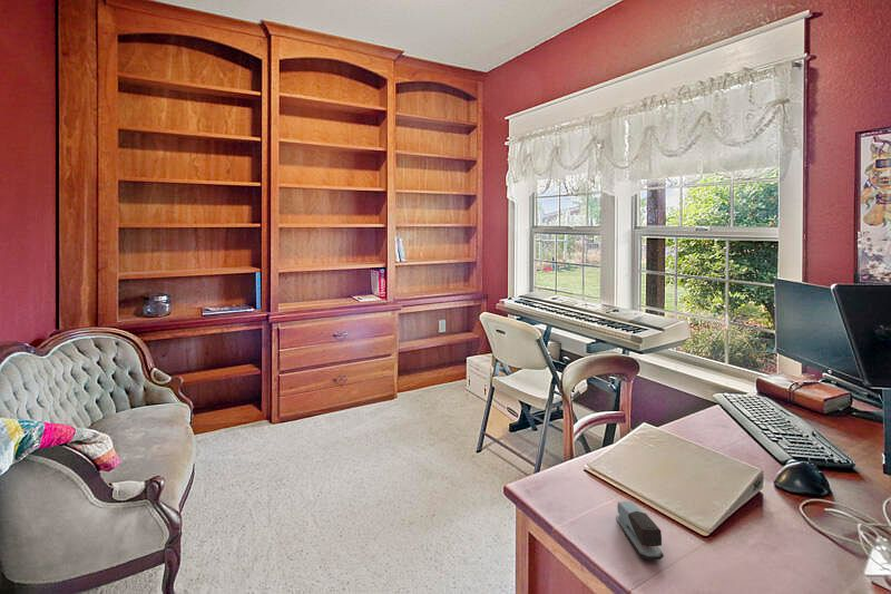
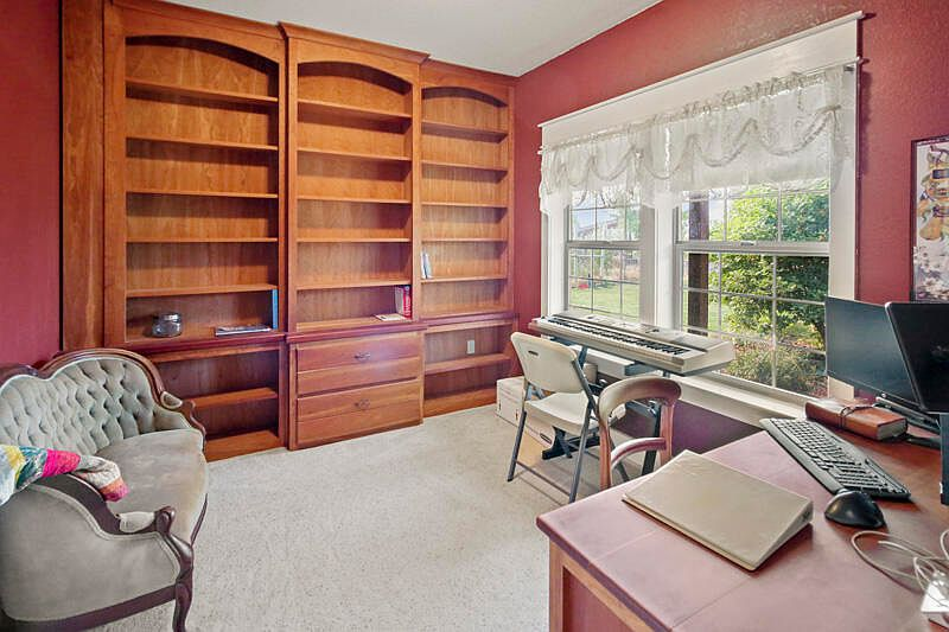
- stapler (637, 525)
